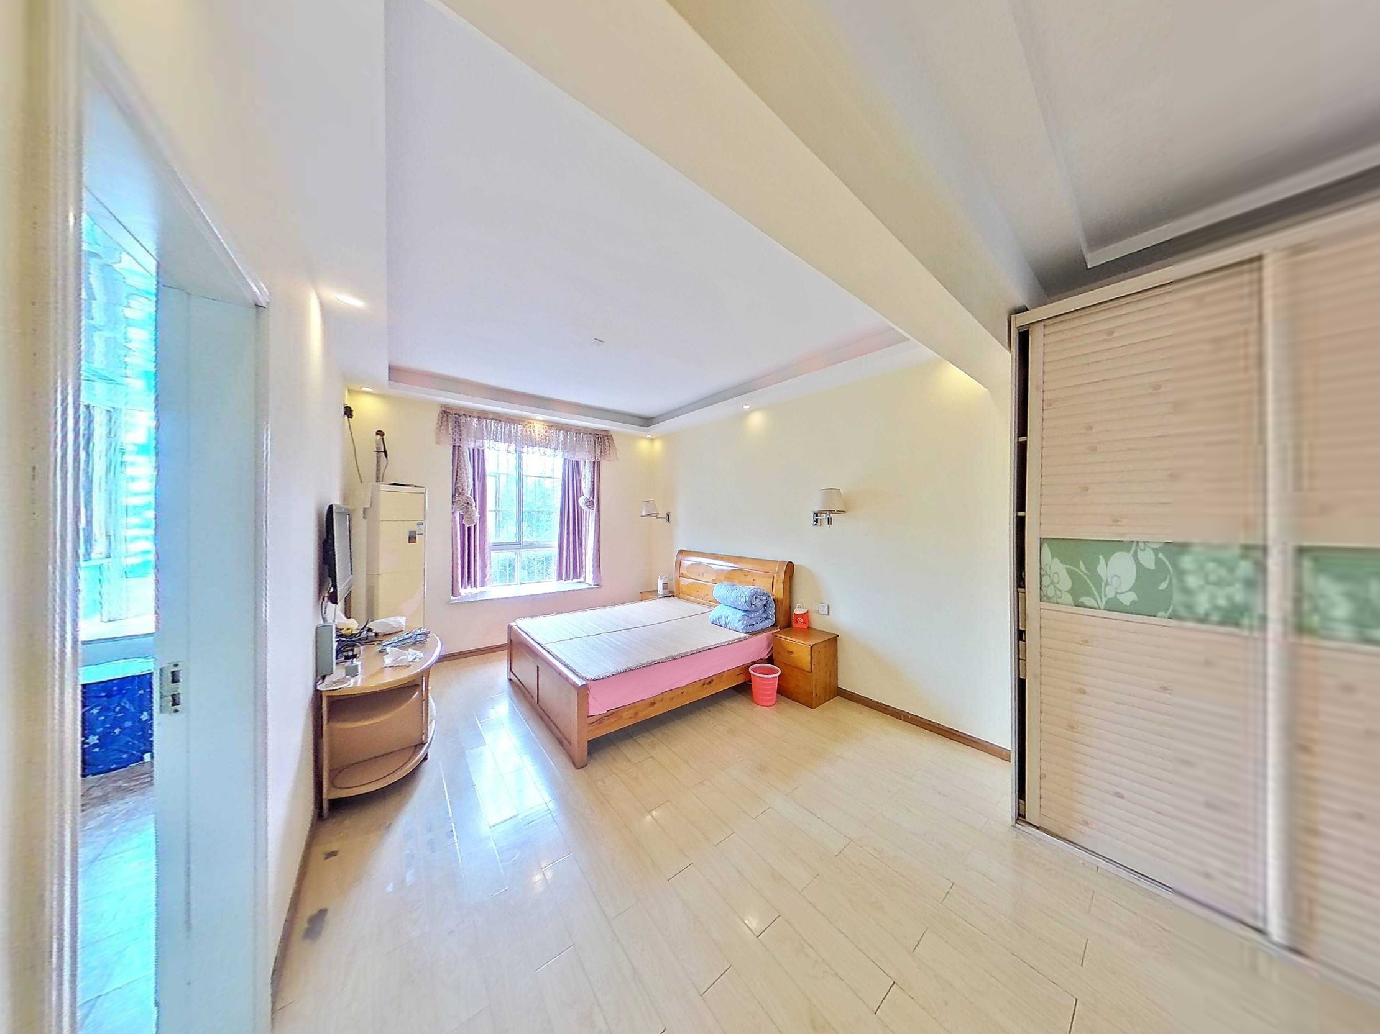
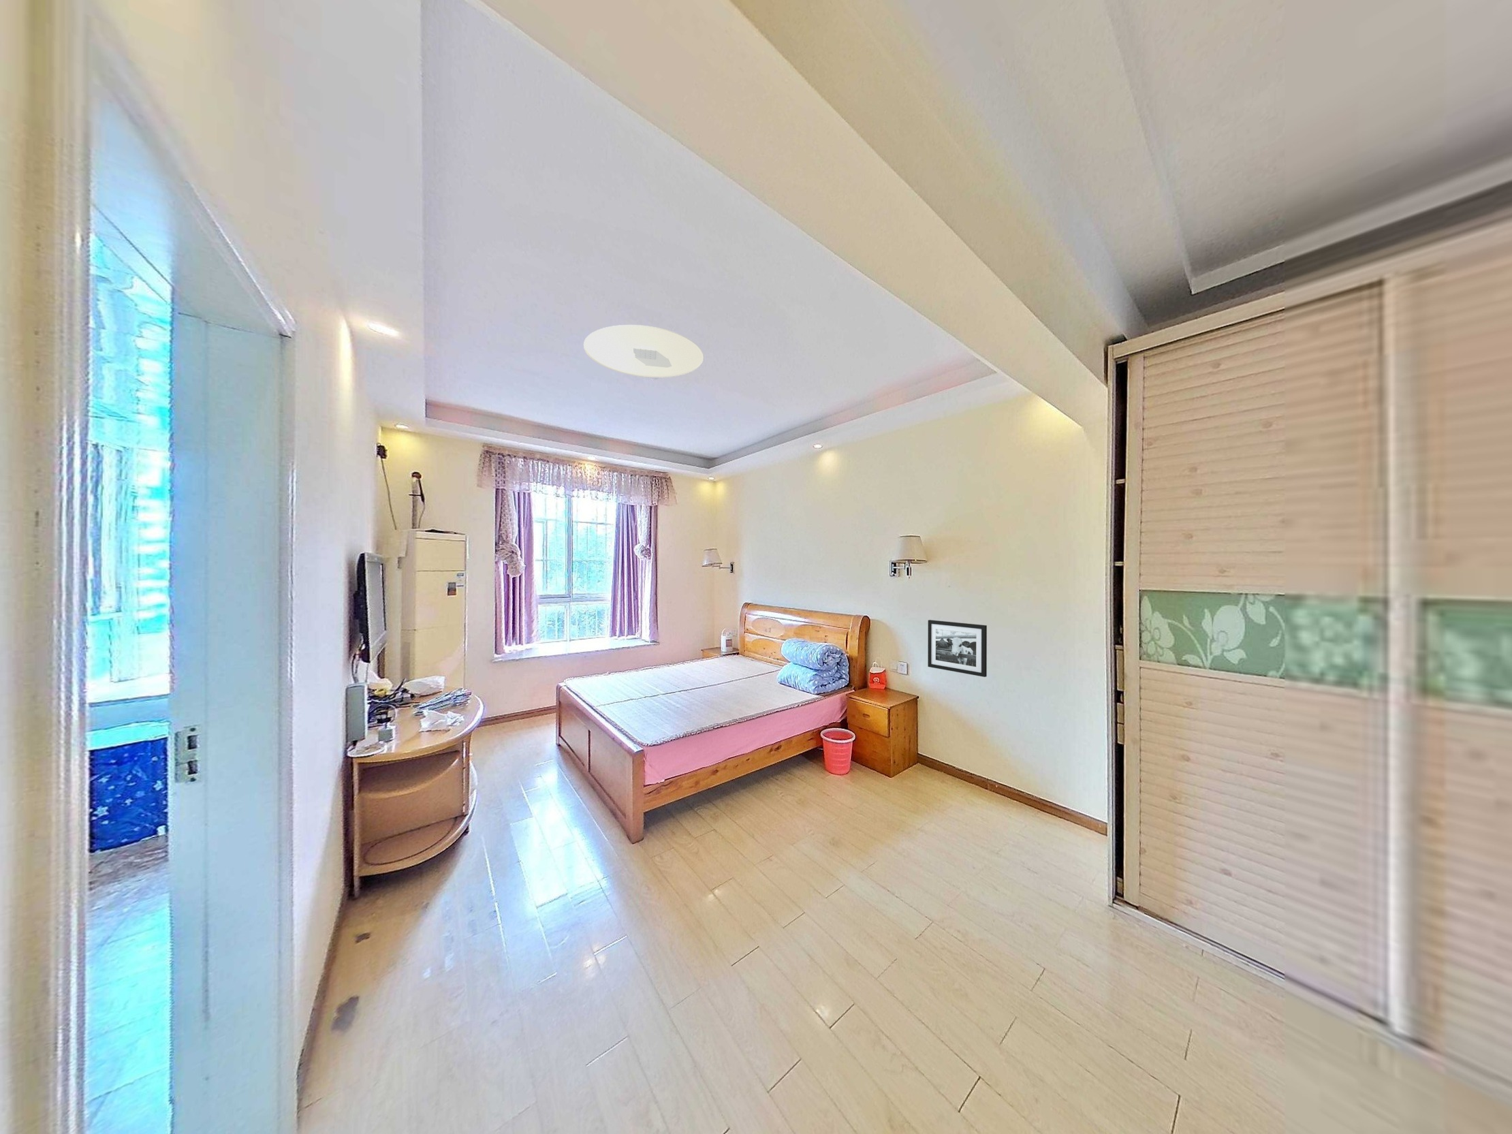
+ picture frame (956, 647)
+ ceiling light (645, 348)
